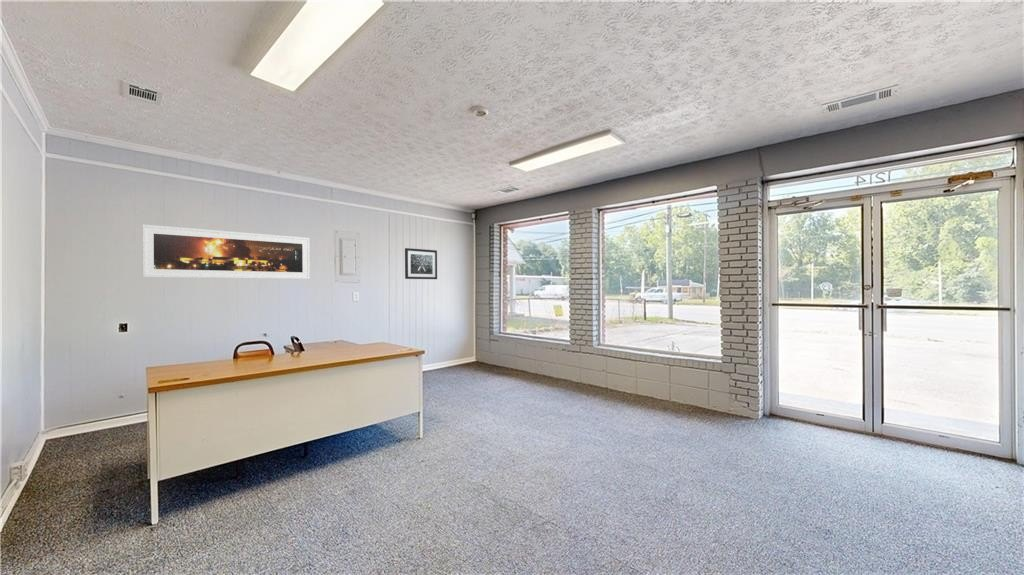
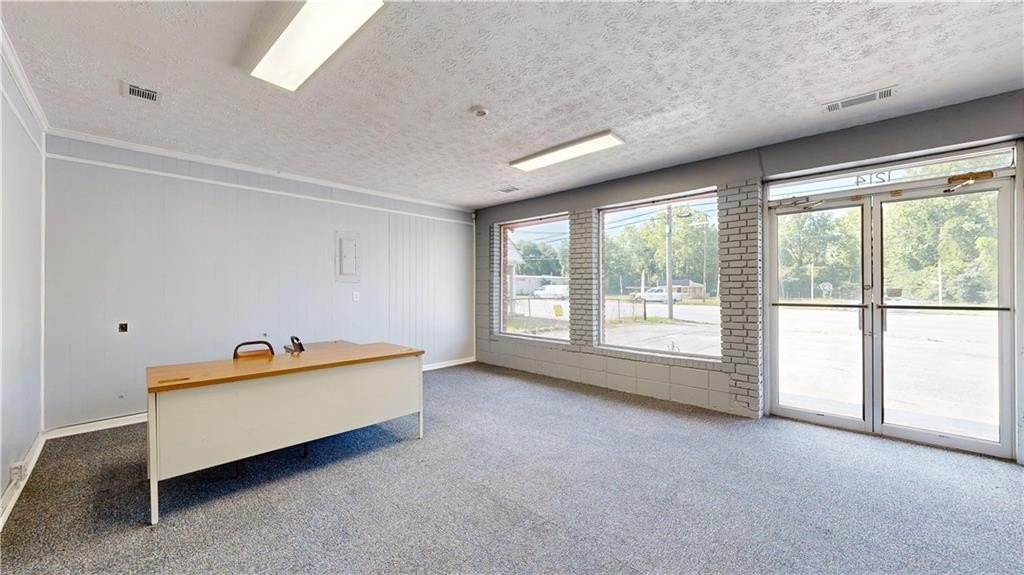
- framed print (236, 255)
- wall art (421, 264)
